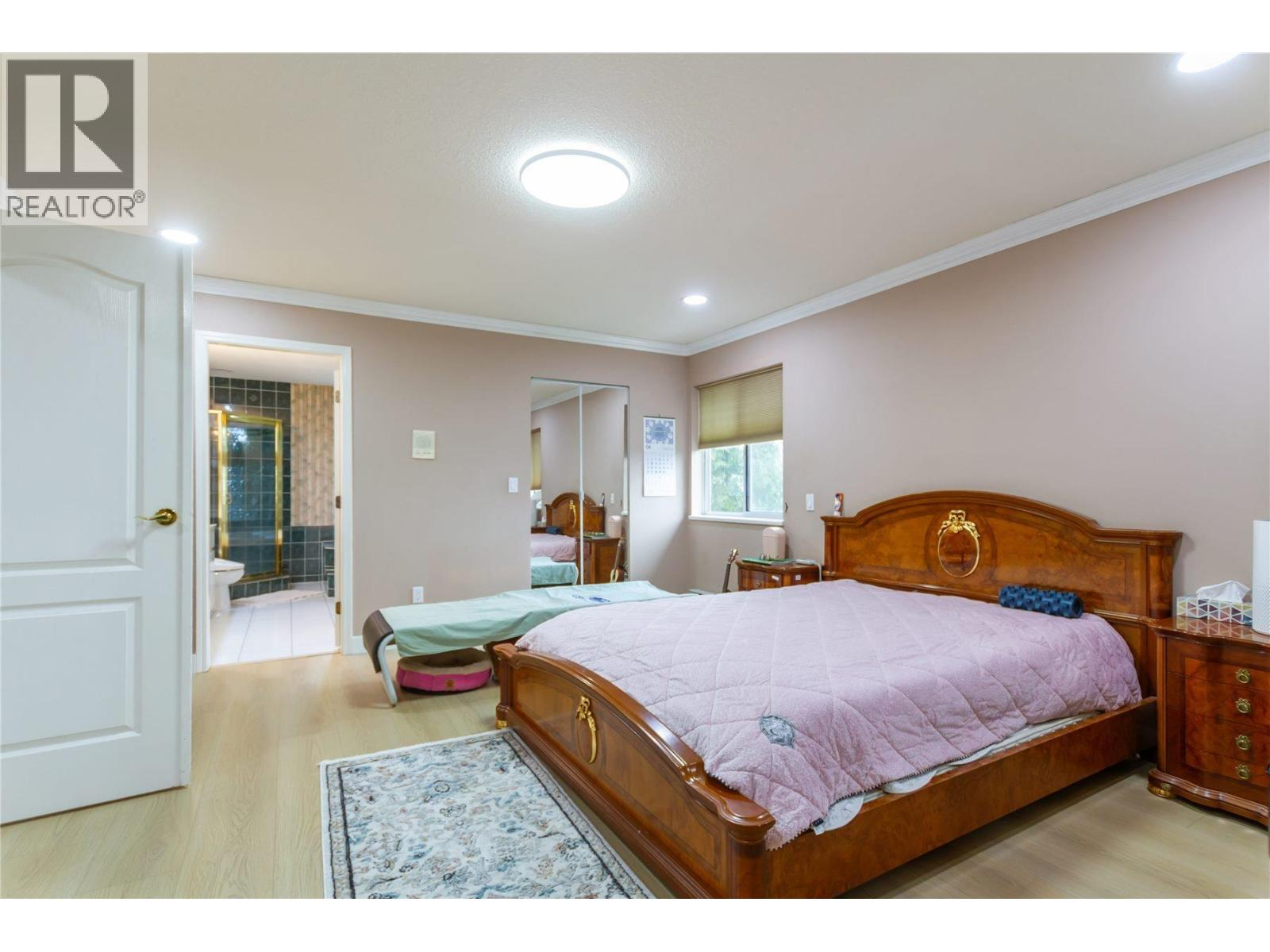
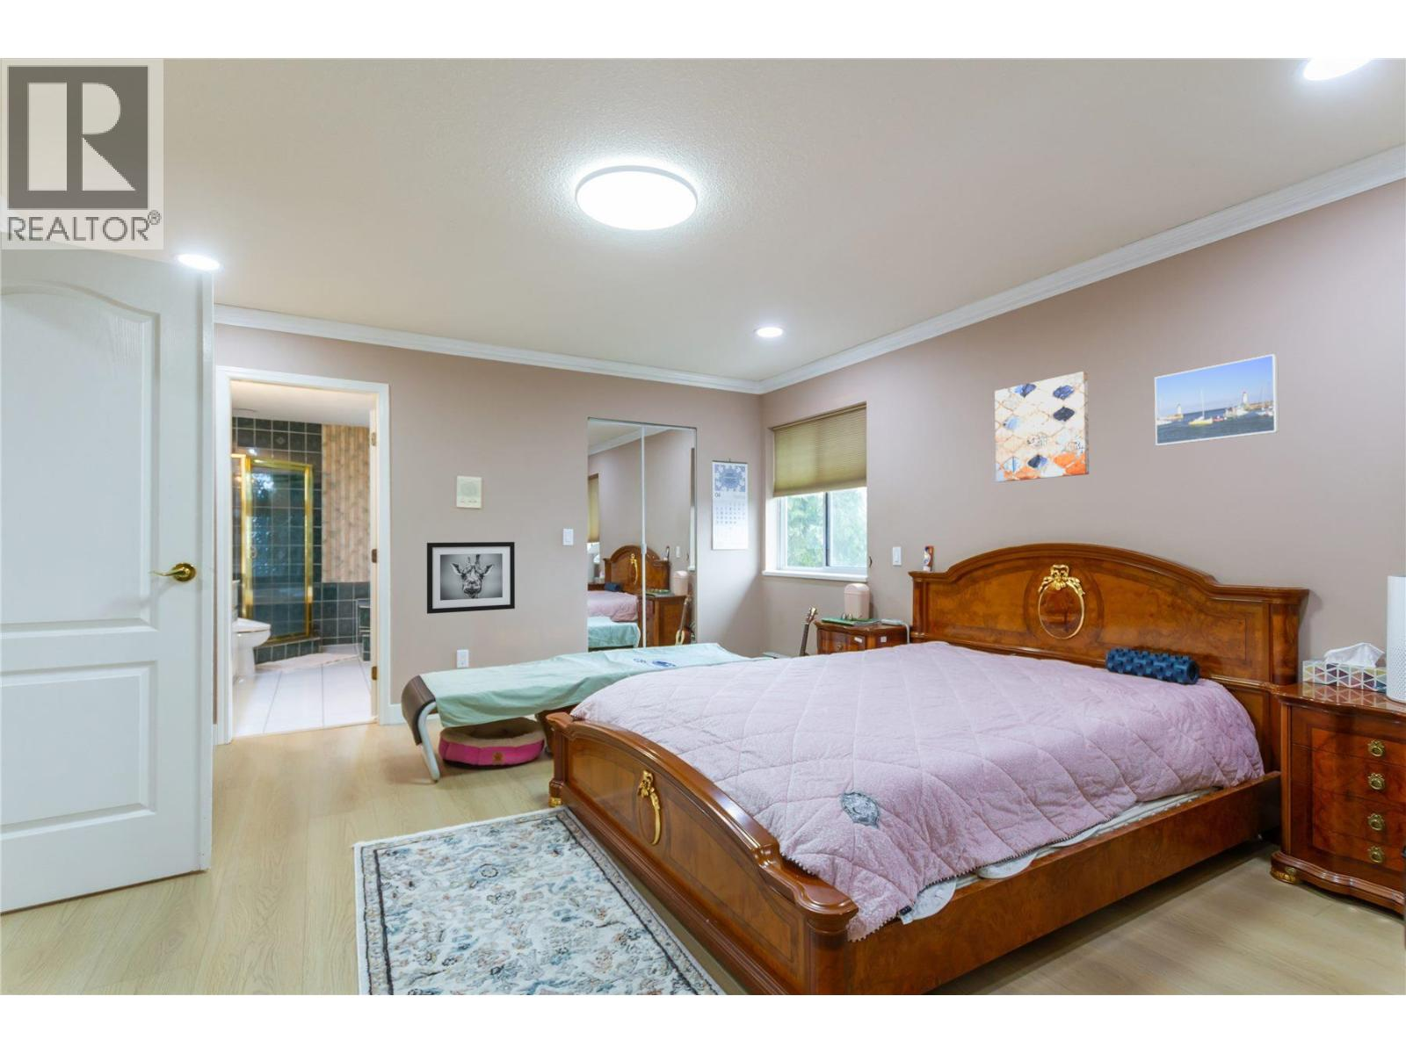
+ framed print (1212, 402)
+ wall art (472, 576)
+ wall art (1038, 430)
